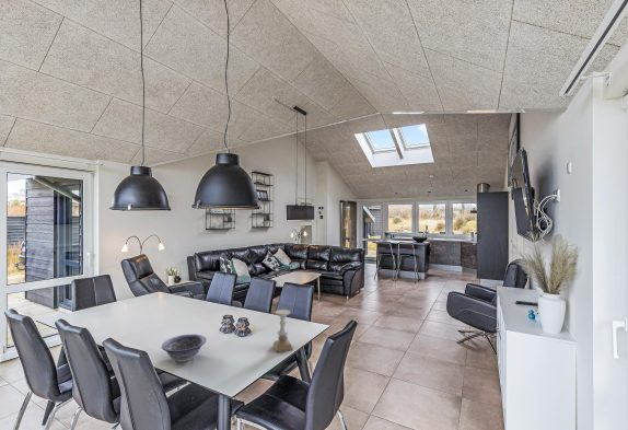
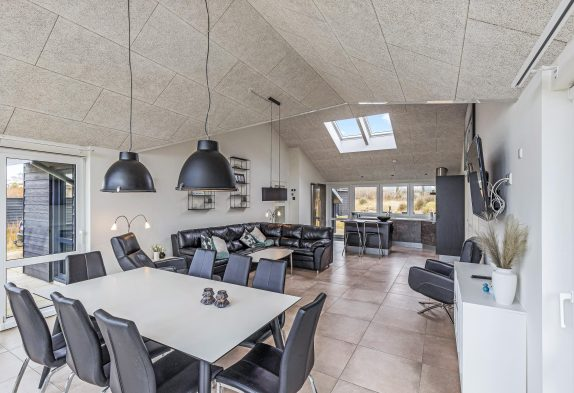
- decorative bowl (184, 349)
- candle holder (282, 329)
